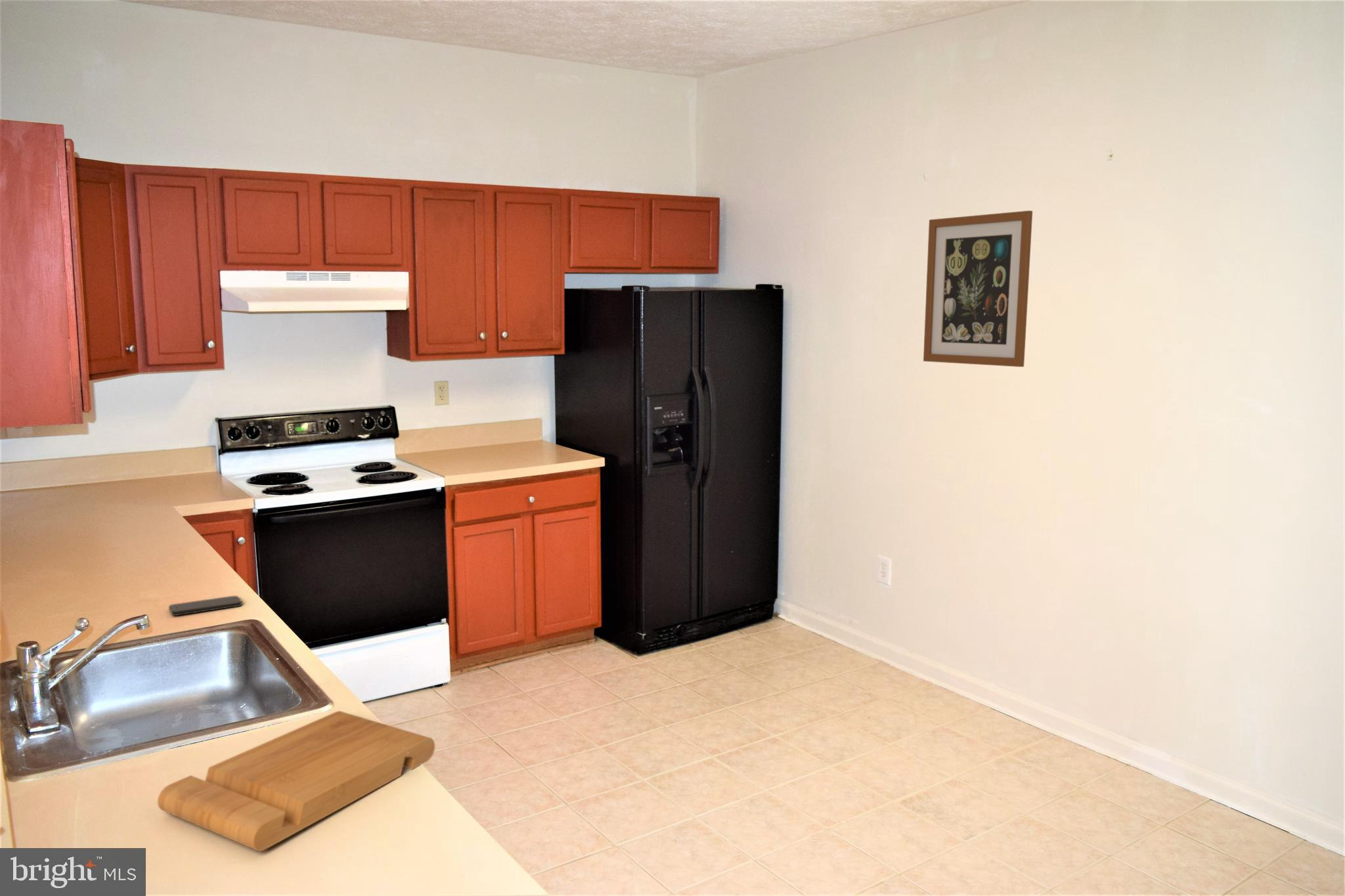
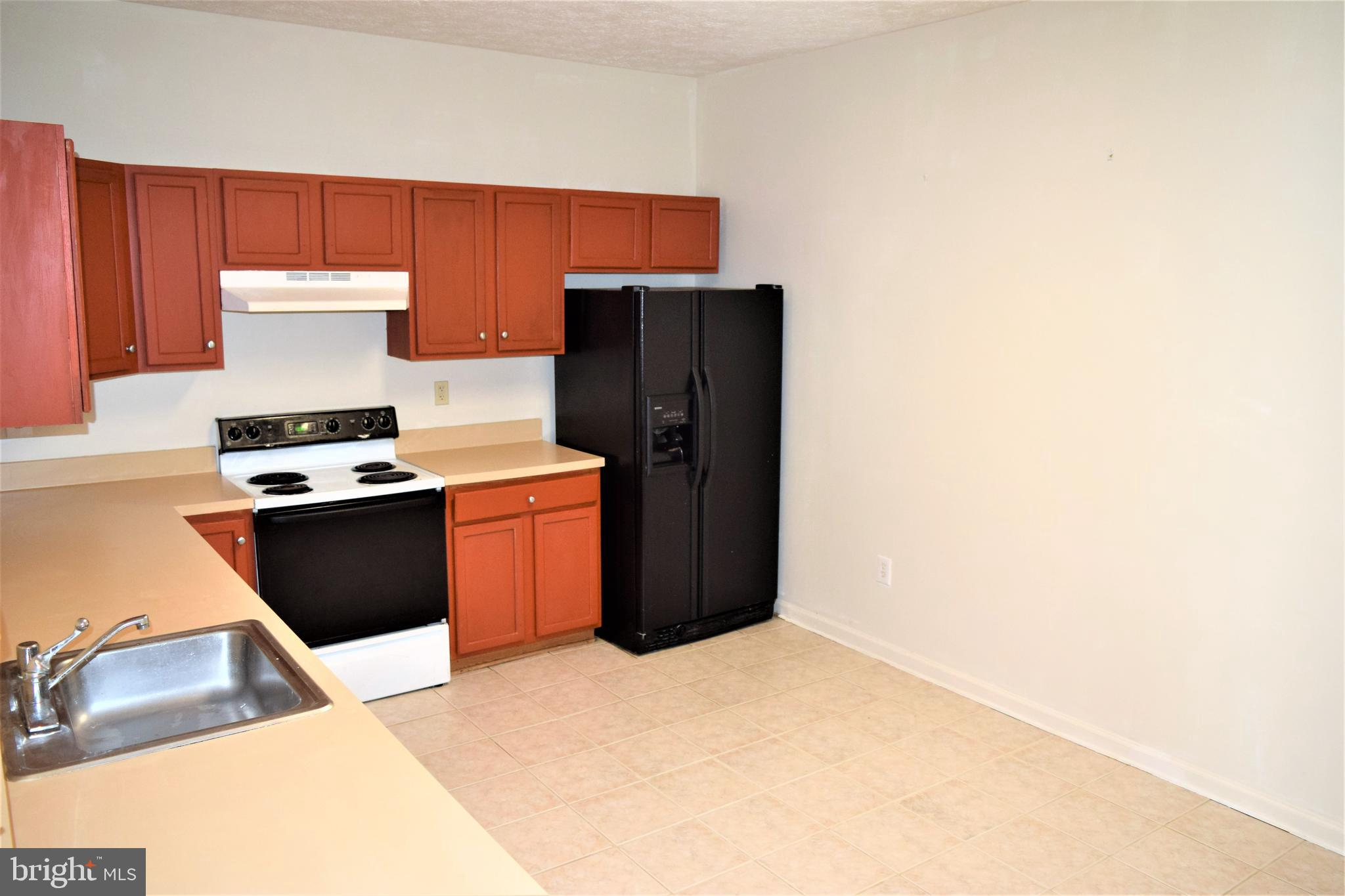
- smartphone (206, 605)
- cutting board (305, 772)
- wall art (975, 290)
